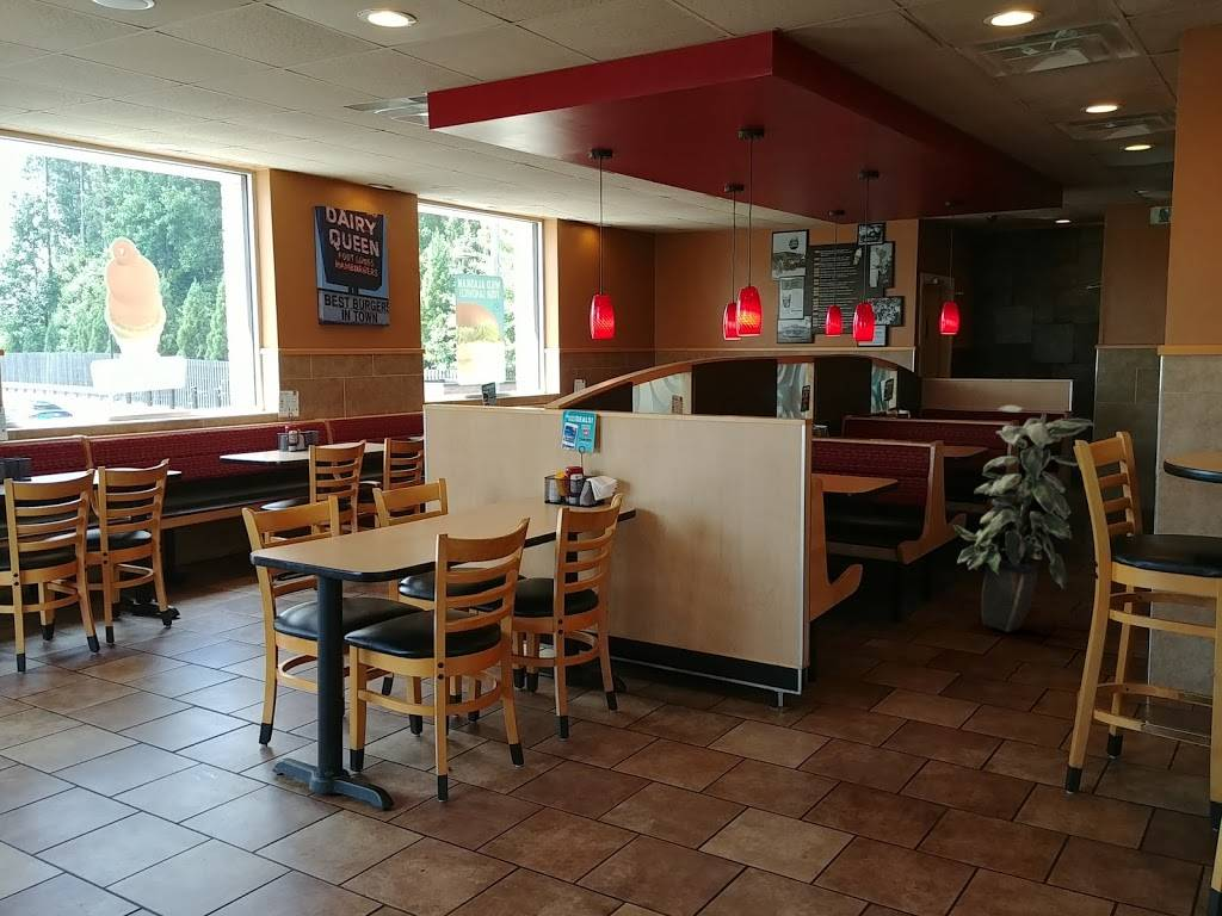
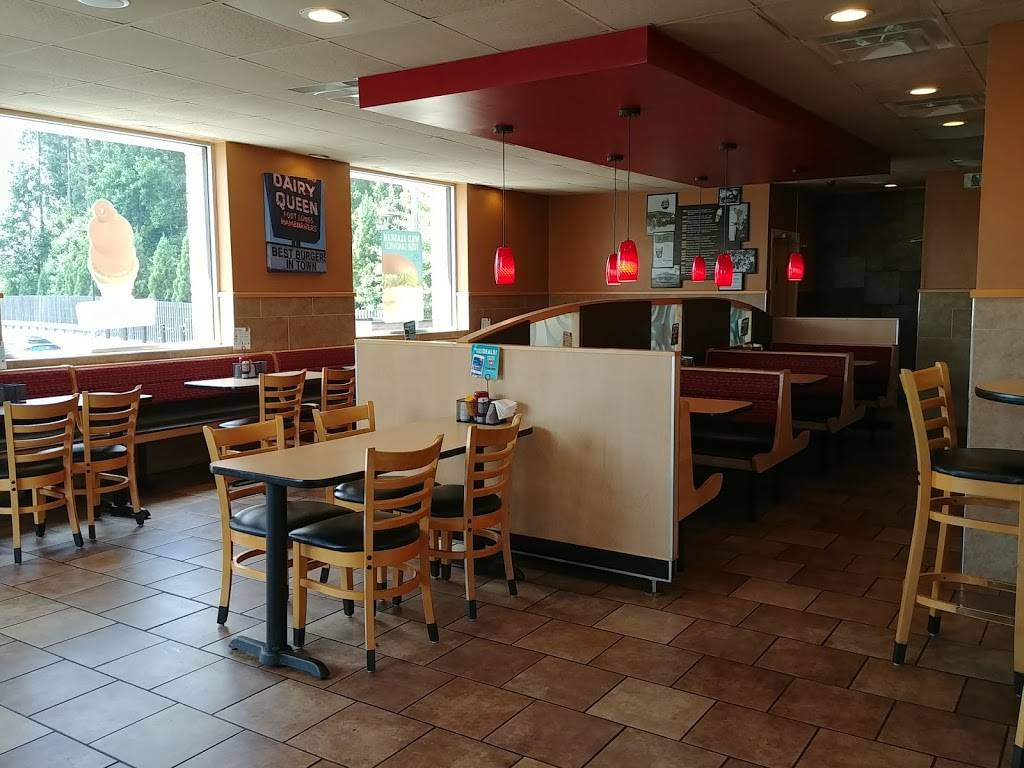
- indoor plant (1020, 518)
